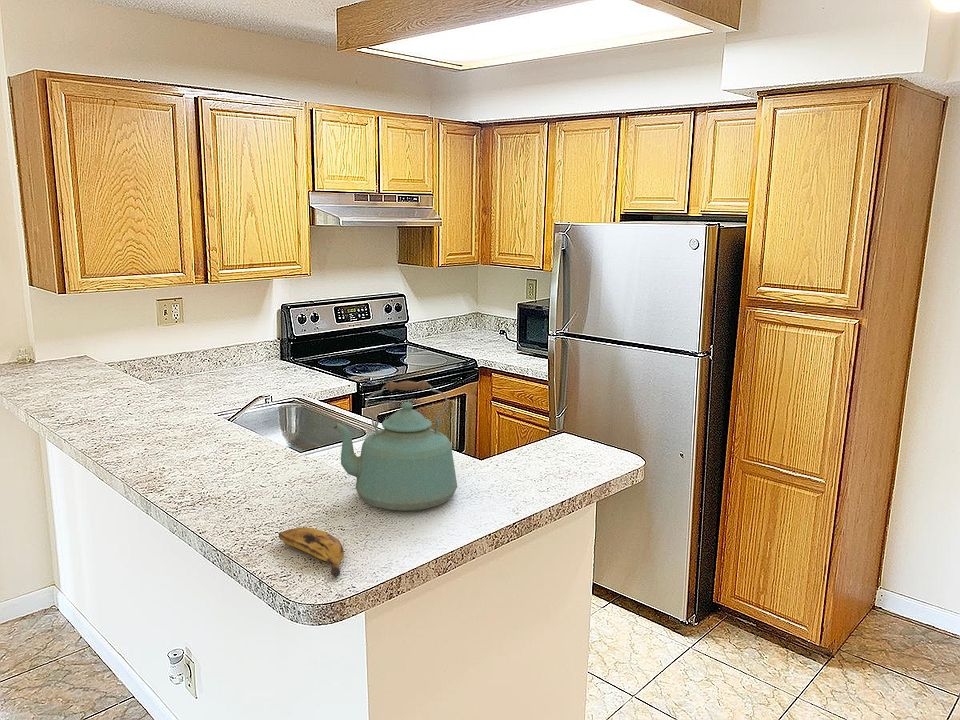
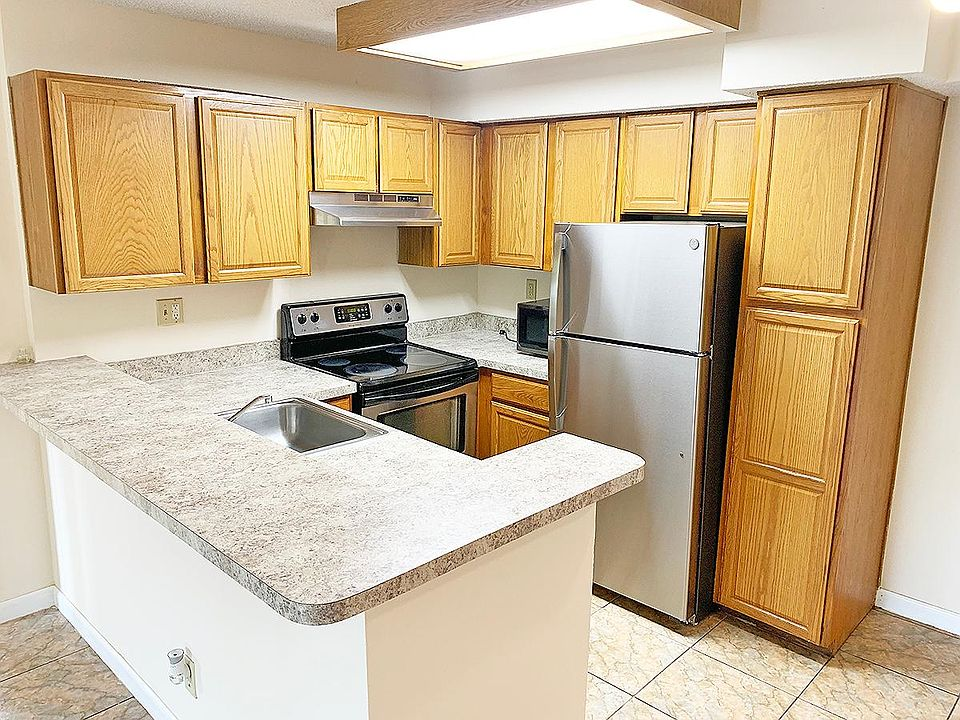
- kettle (396, 439)
- banana (316, 545)
